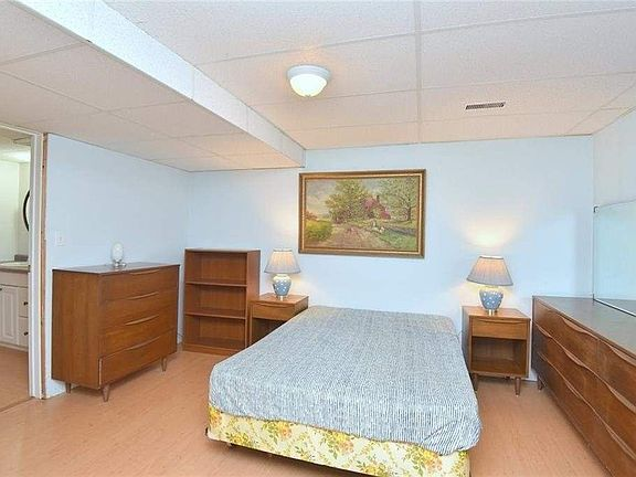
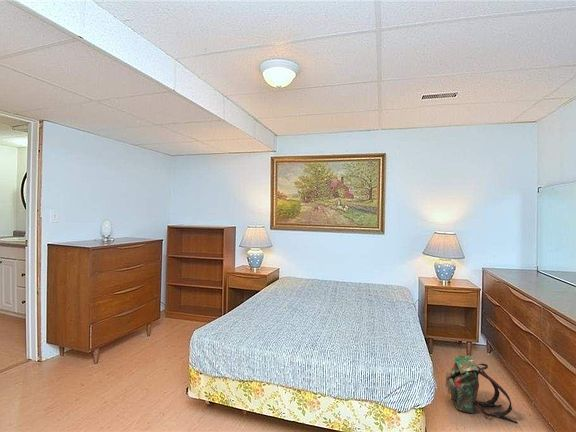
+ backpack (478, 385)
